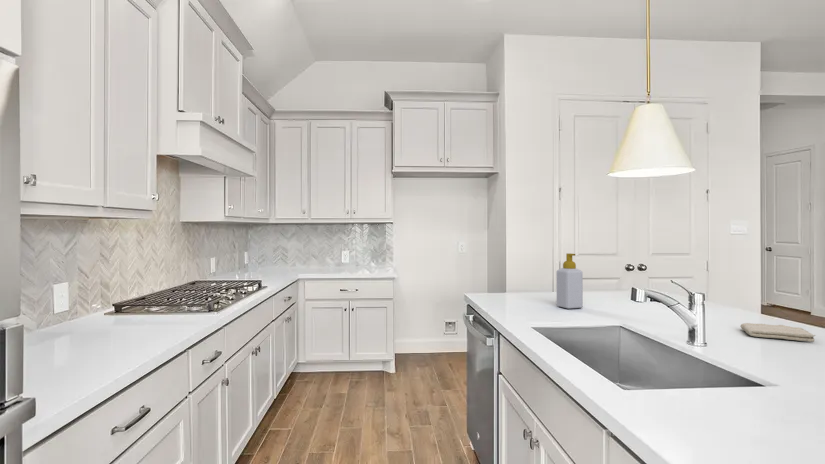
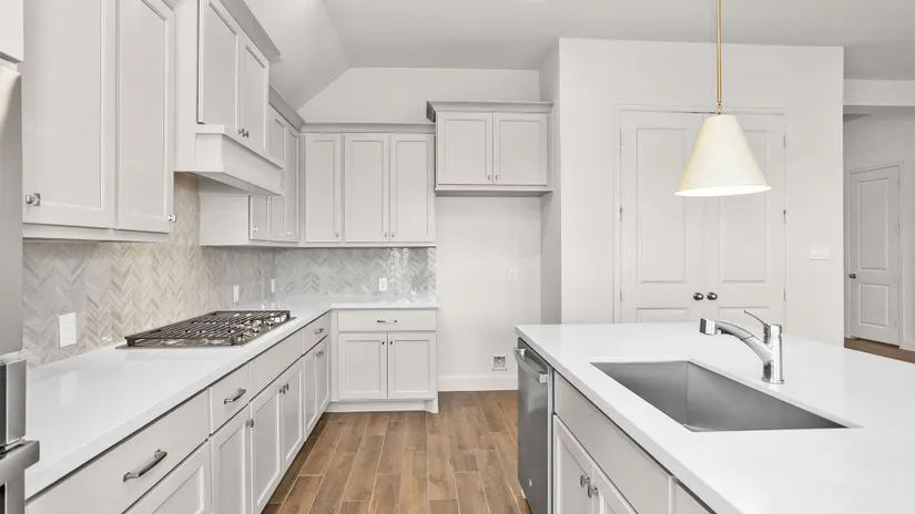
- soap bottle (569, 280)
- washcloth (776, 331)
